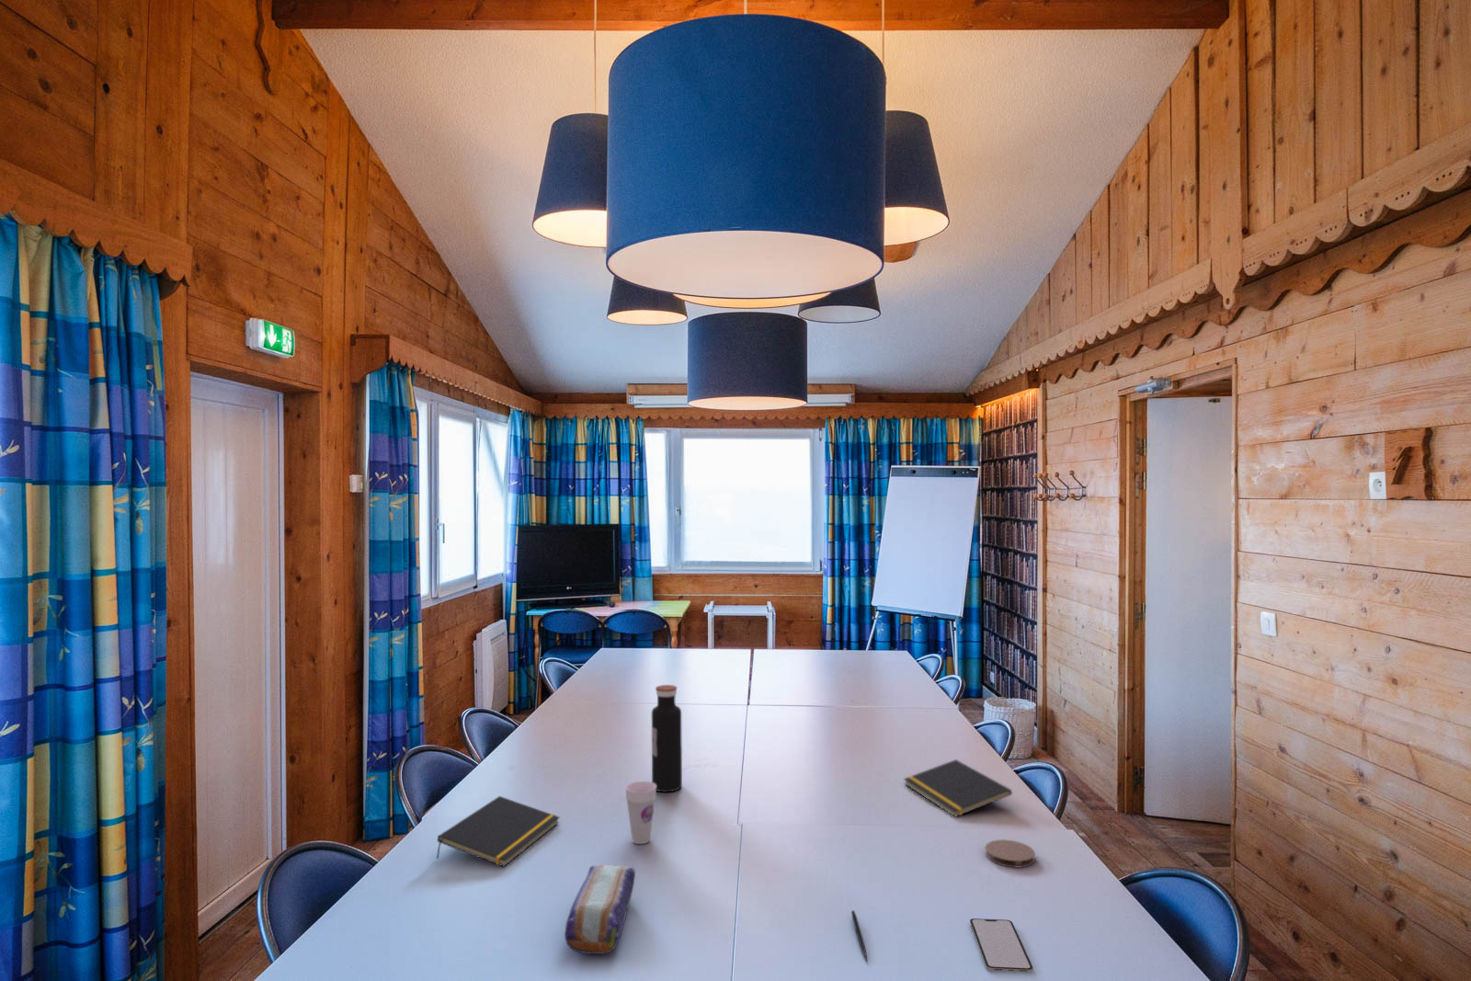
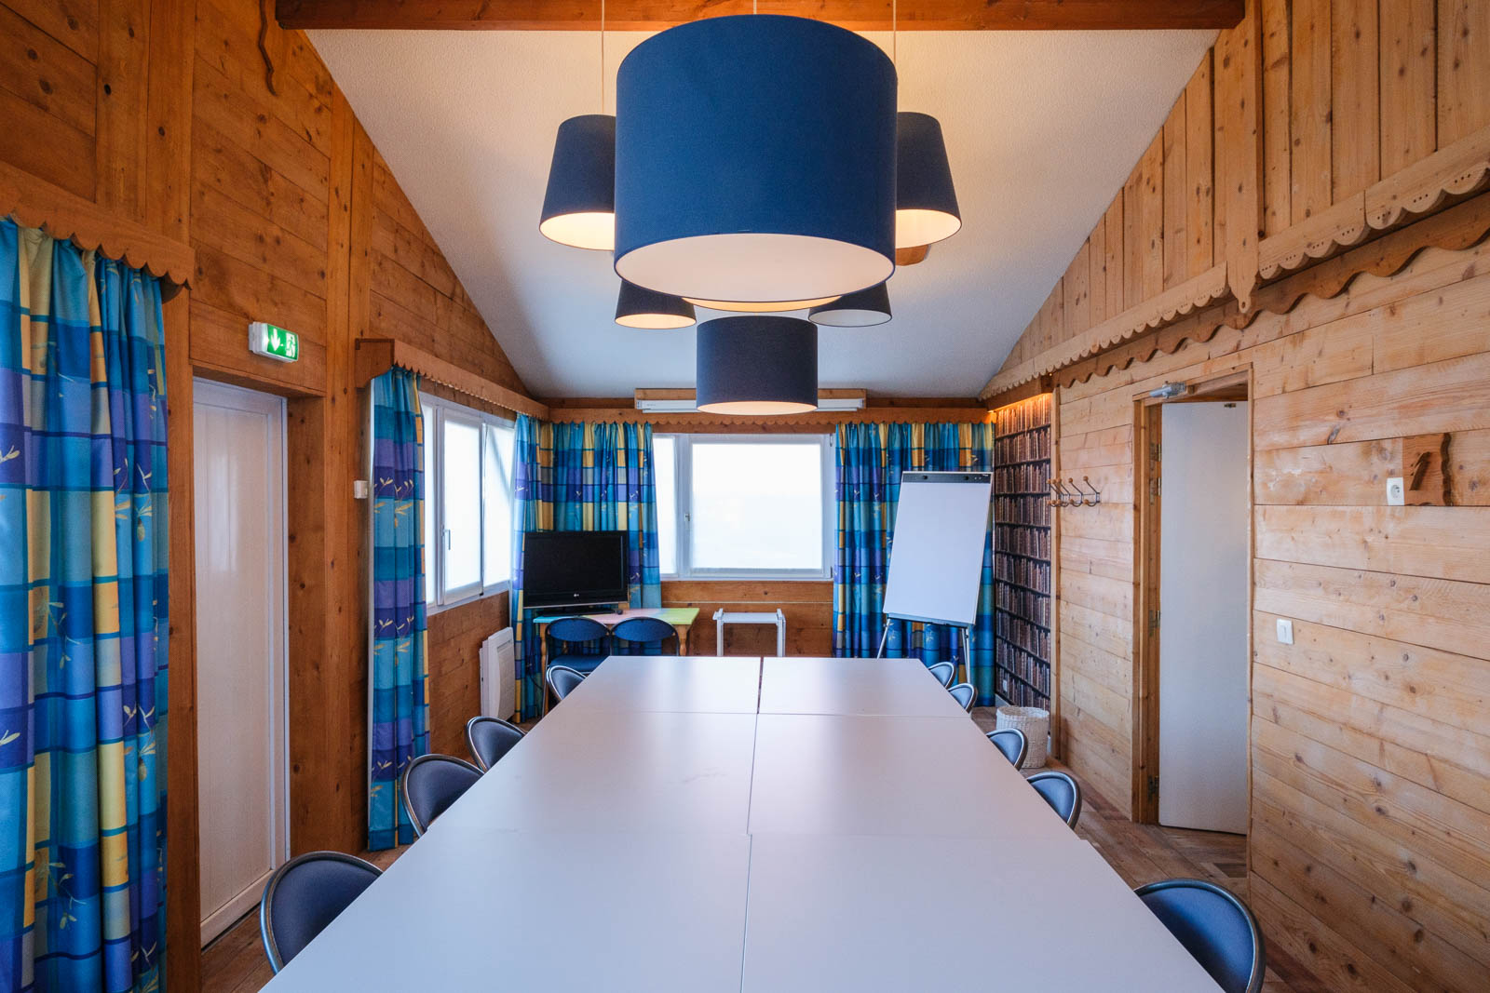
- cup (640, 812)
- water bottle (667, 737)
- smartphone (999, 944)
- pencil case (601, 904)
- notepad (955, 786)
- notepad (501, 829)
- coaster (1009, 852)
- pen (859, 934)
